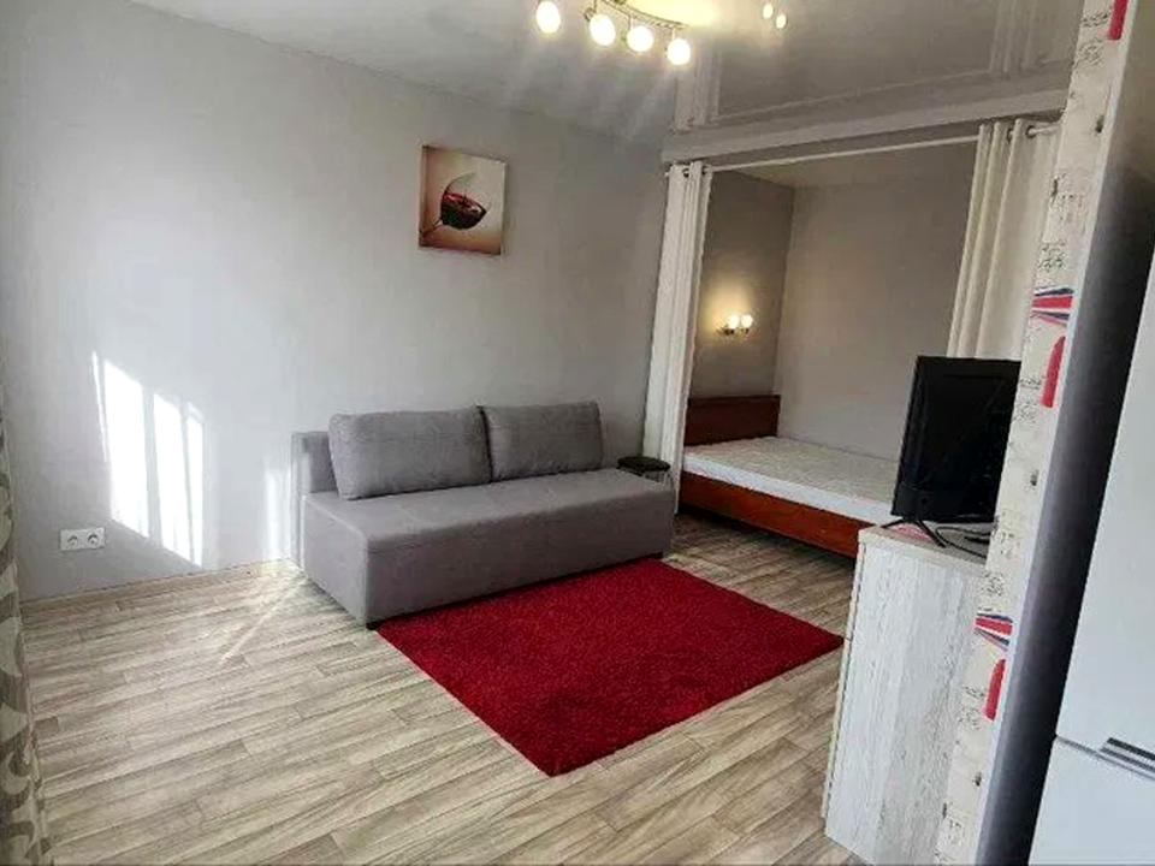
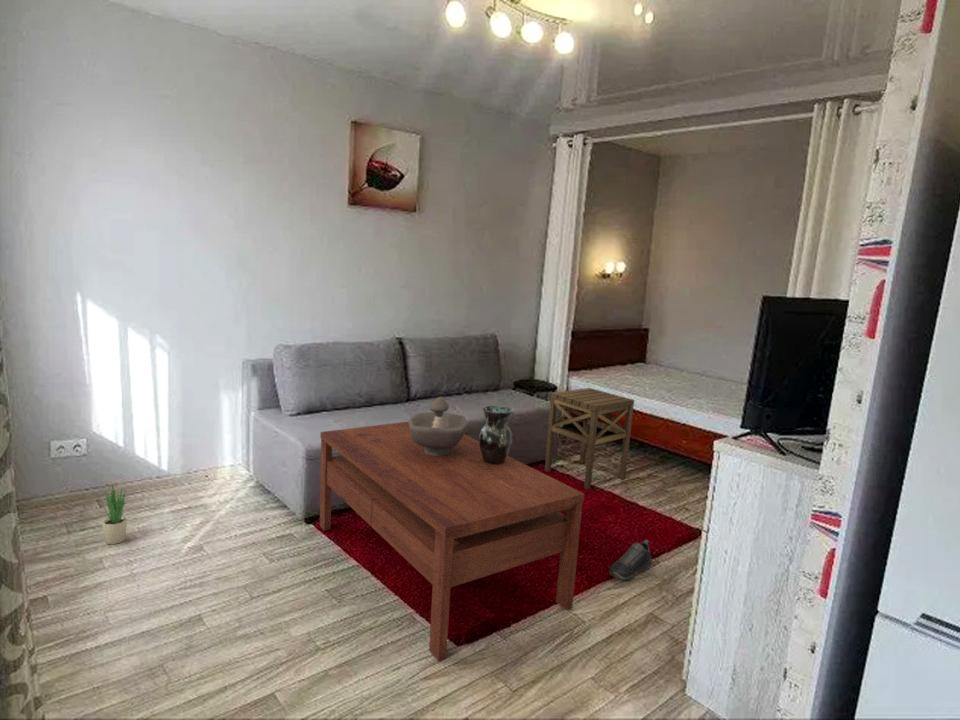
+ shoe (631, 558)
+ coffee table (435, 511)
+ vase (496, 434)
+ side table (588, 436)
+ potted plant (116, 511)
+ decorative bowl (438, 424)
